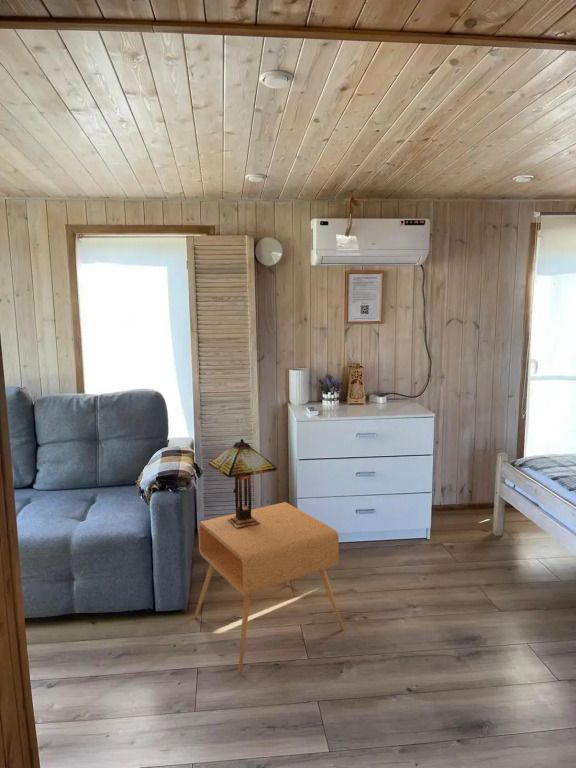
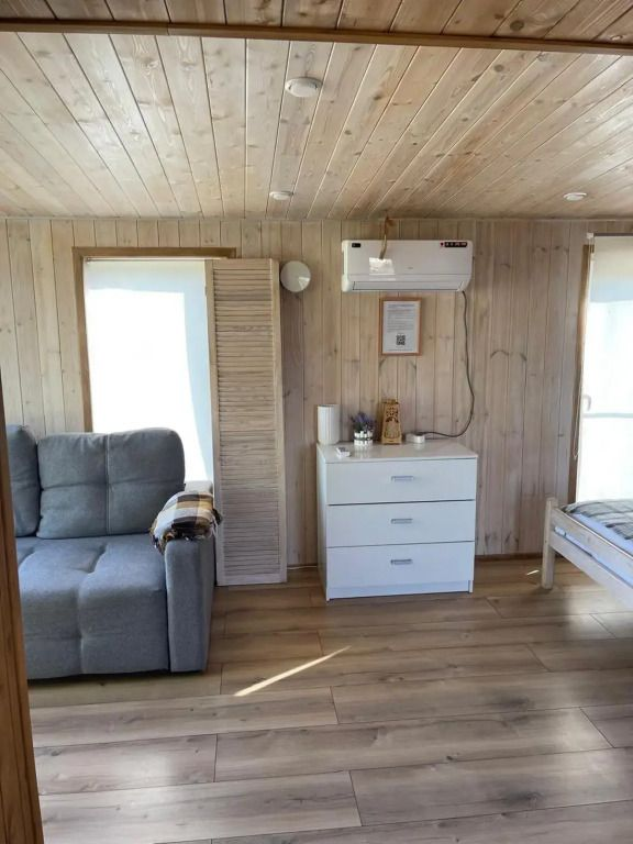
- table lamp (241, 480)
- side table (266, 575)
